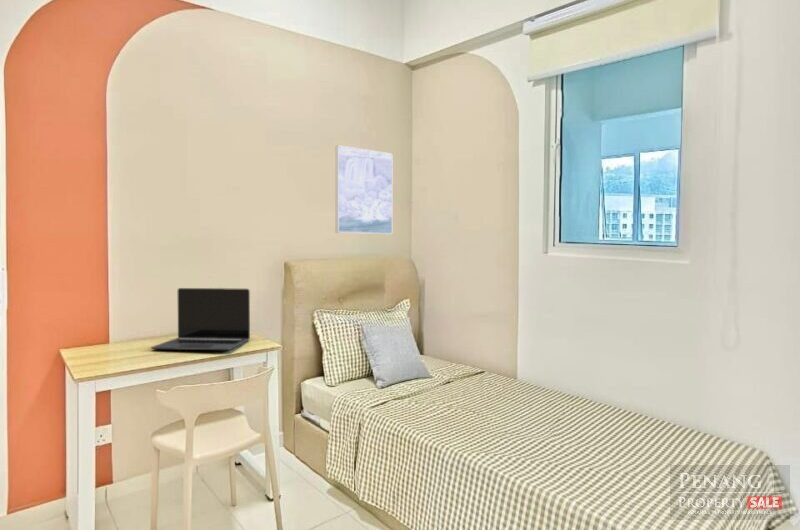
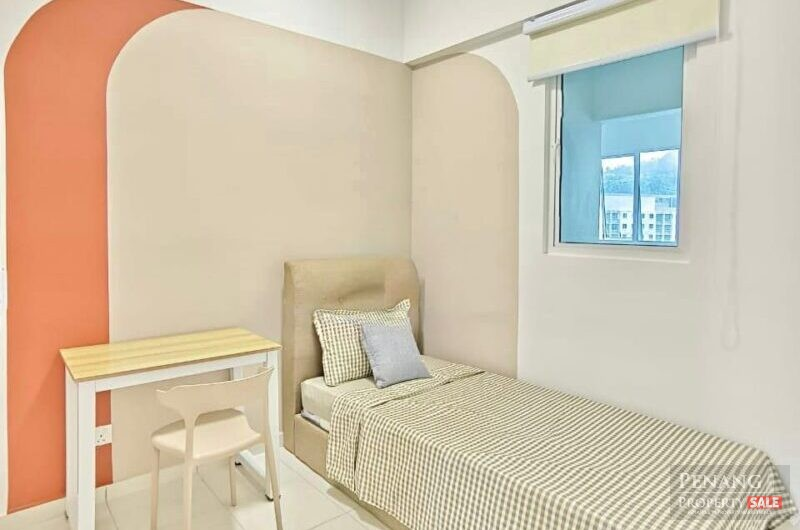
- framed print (365, 191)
- laptop (202, 317)
